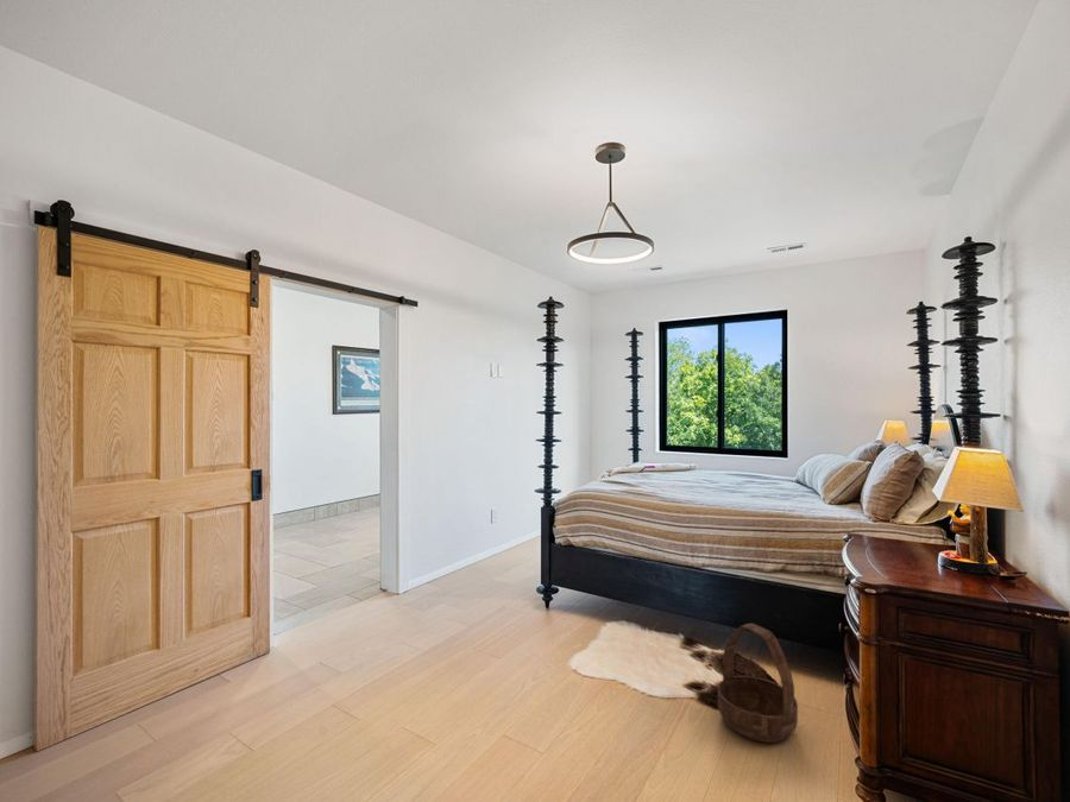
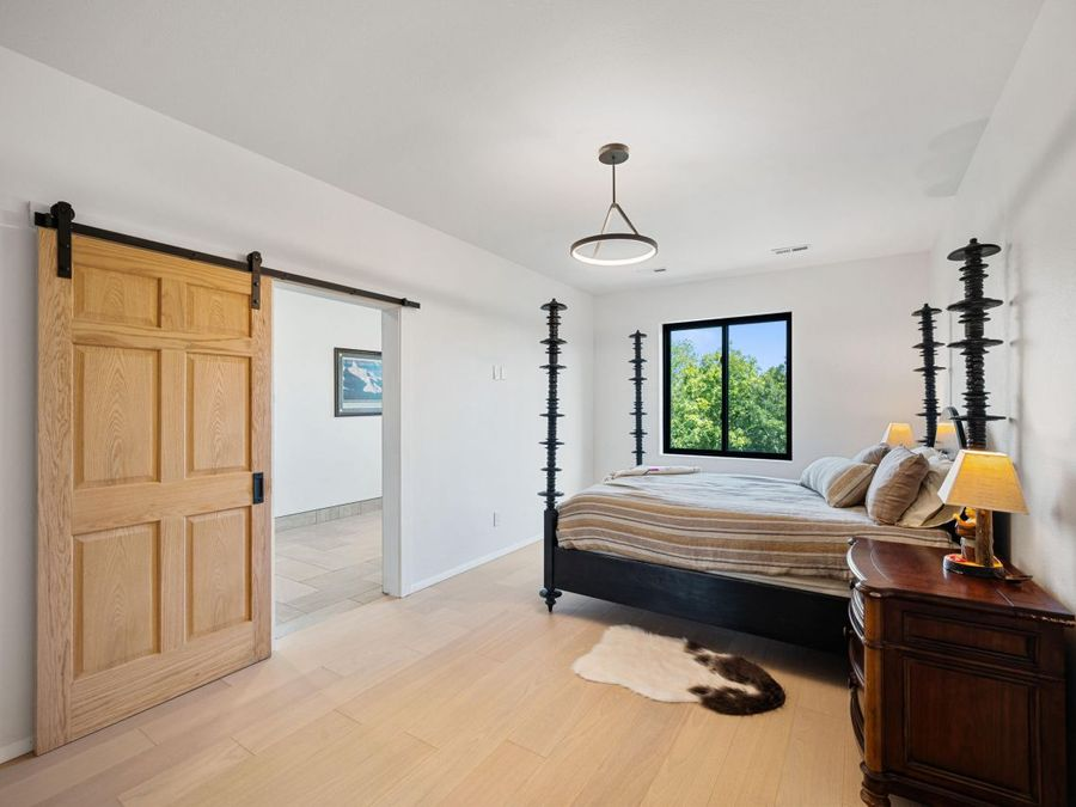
- basket (756, 677)
